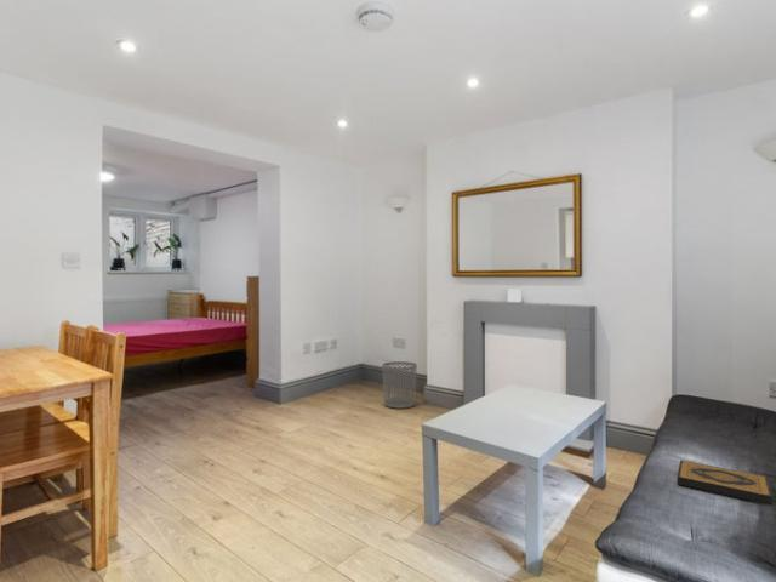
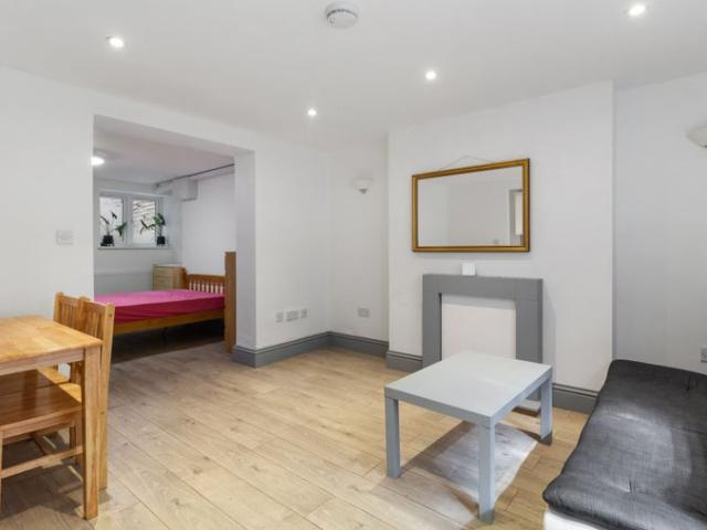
- hardback book (721, 480)
- waste bin (399, 384)
